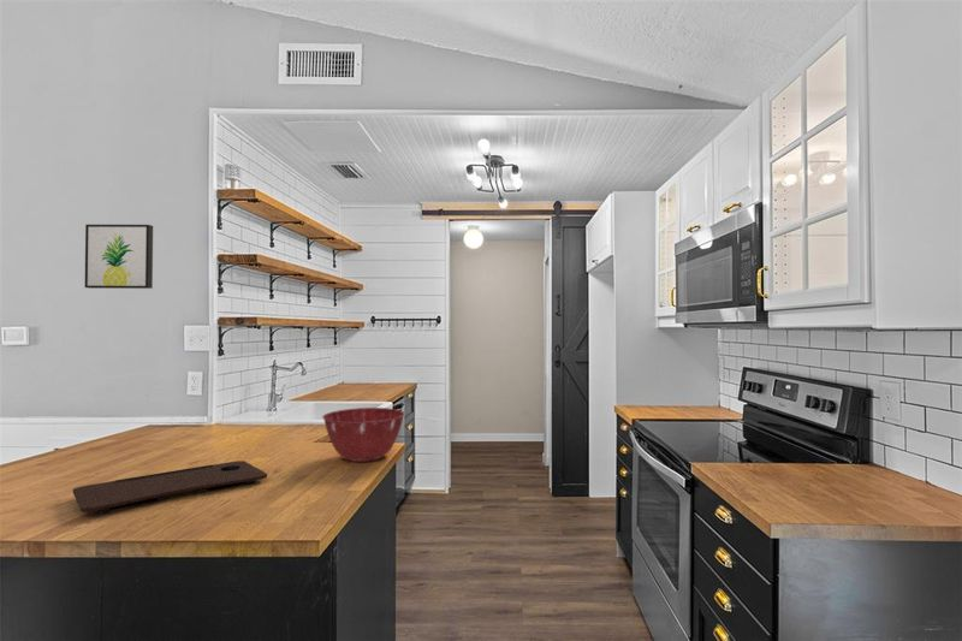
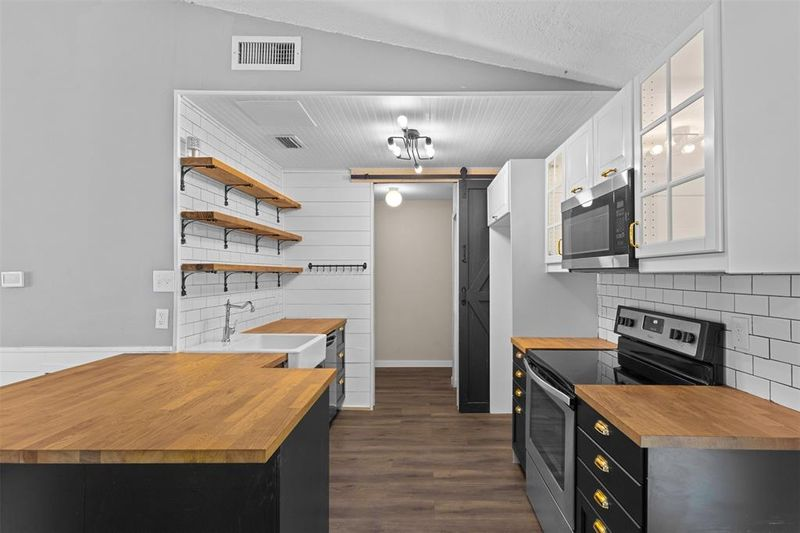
- cutting board (174, 485)
- mixing bowl (363, 435)
- wall art (119, 256)
